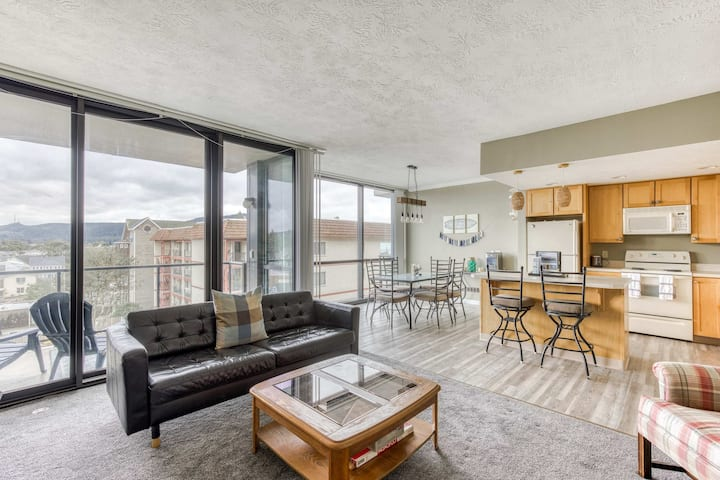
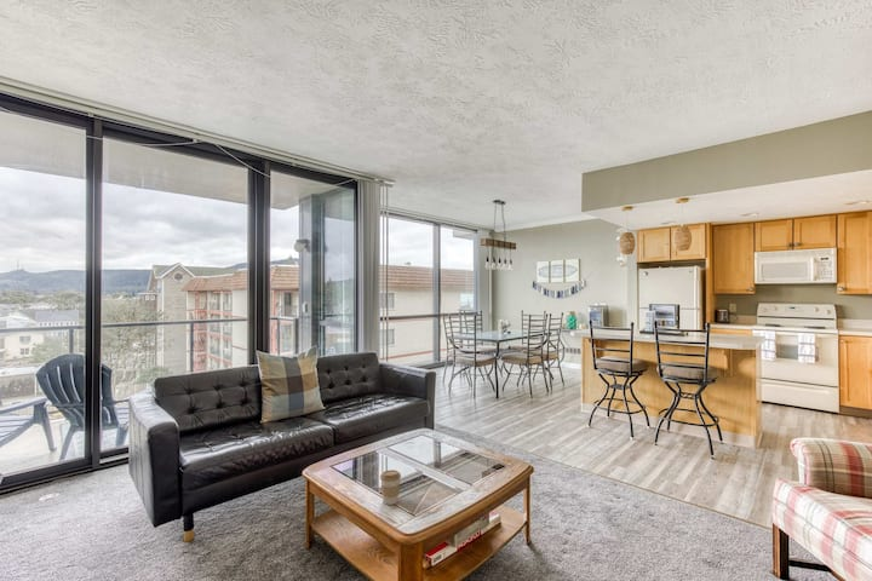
+ coffee cup (390, 485)
